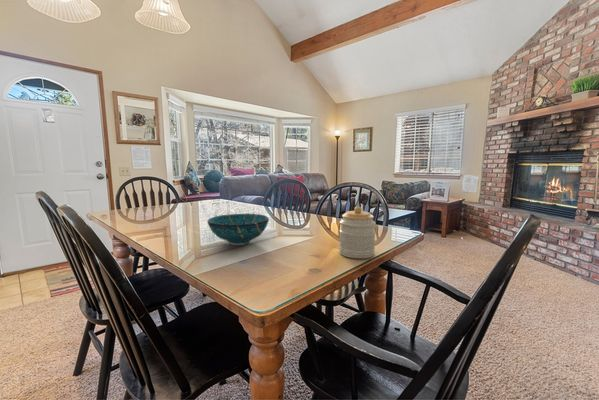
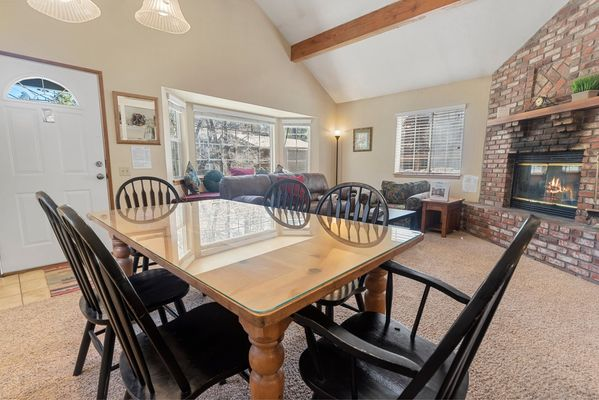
- decorative bowl (239, 230)
- jar (357, 230)
